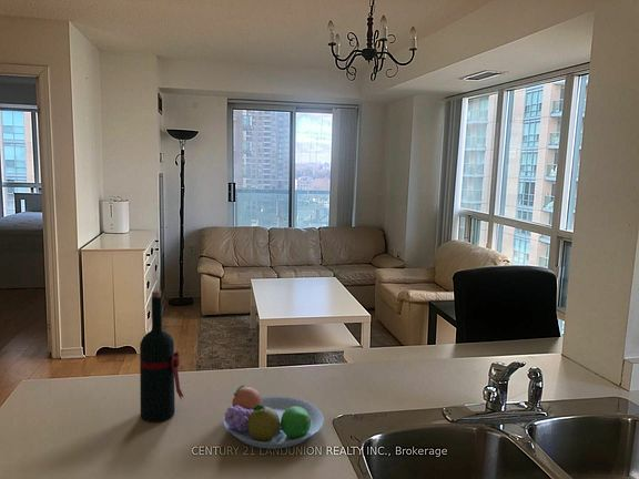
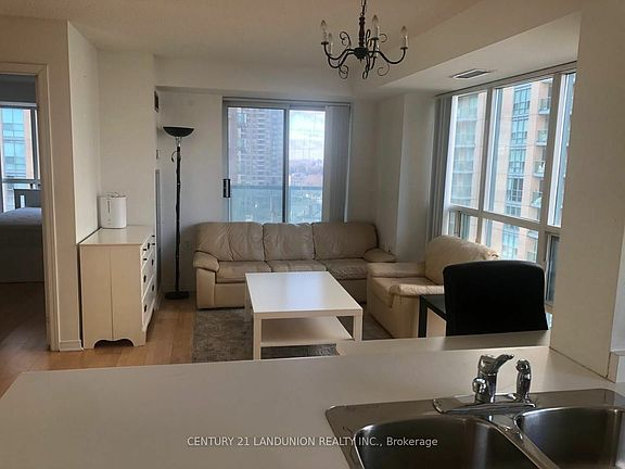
- fruit bowl (274, 410)
- wine bottle (162, 354)
